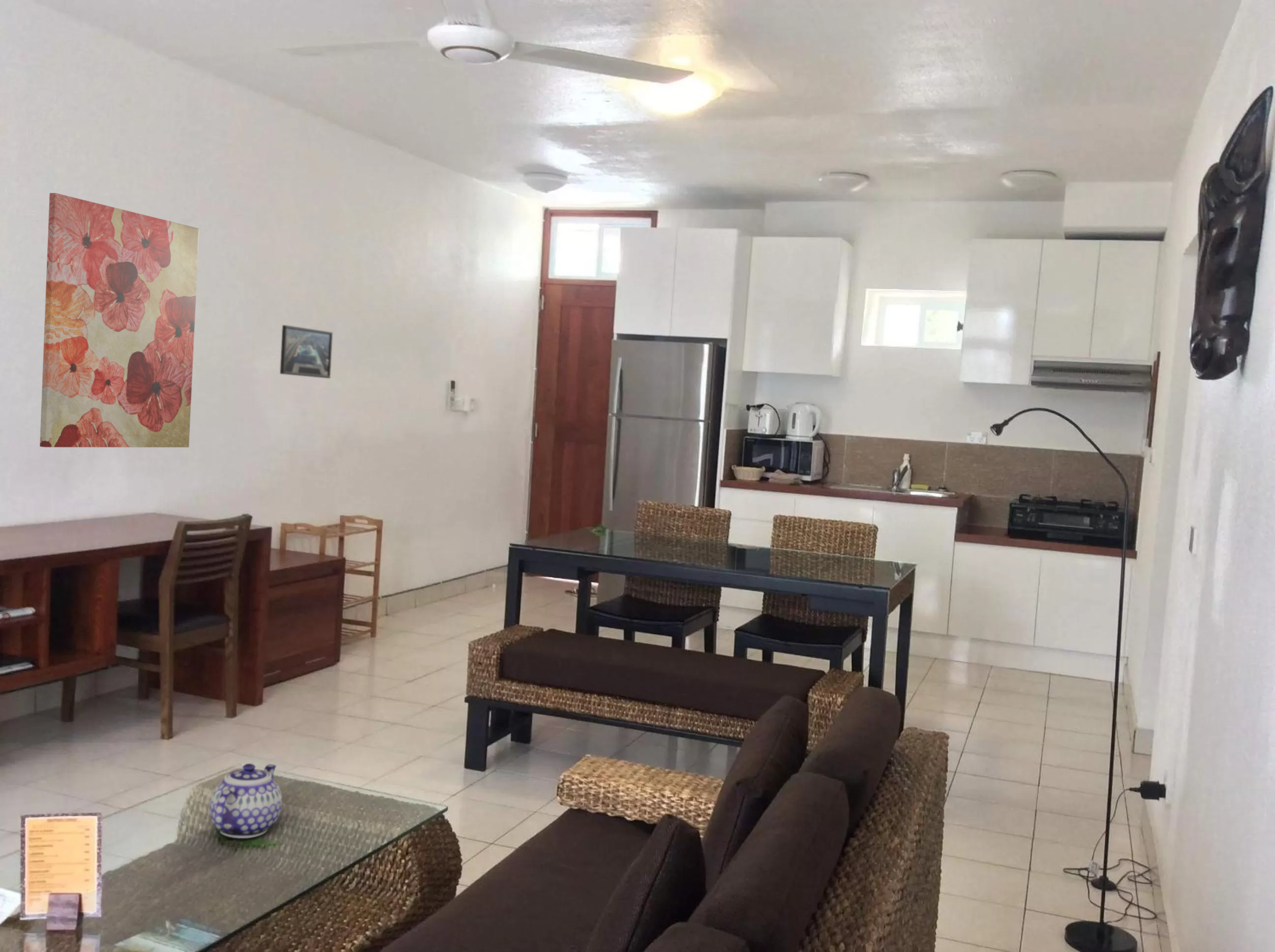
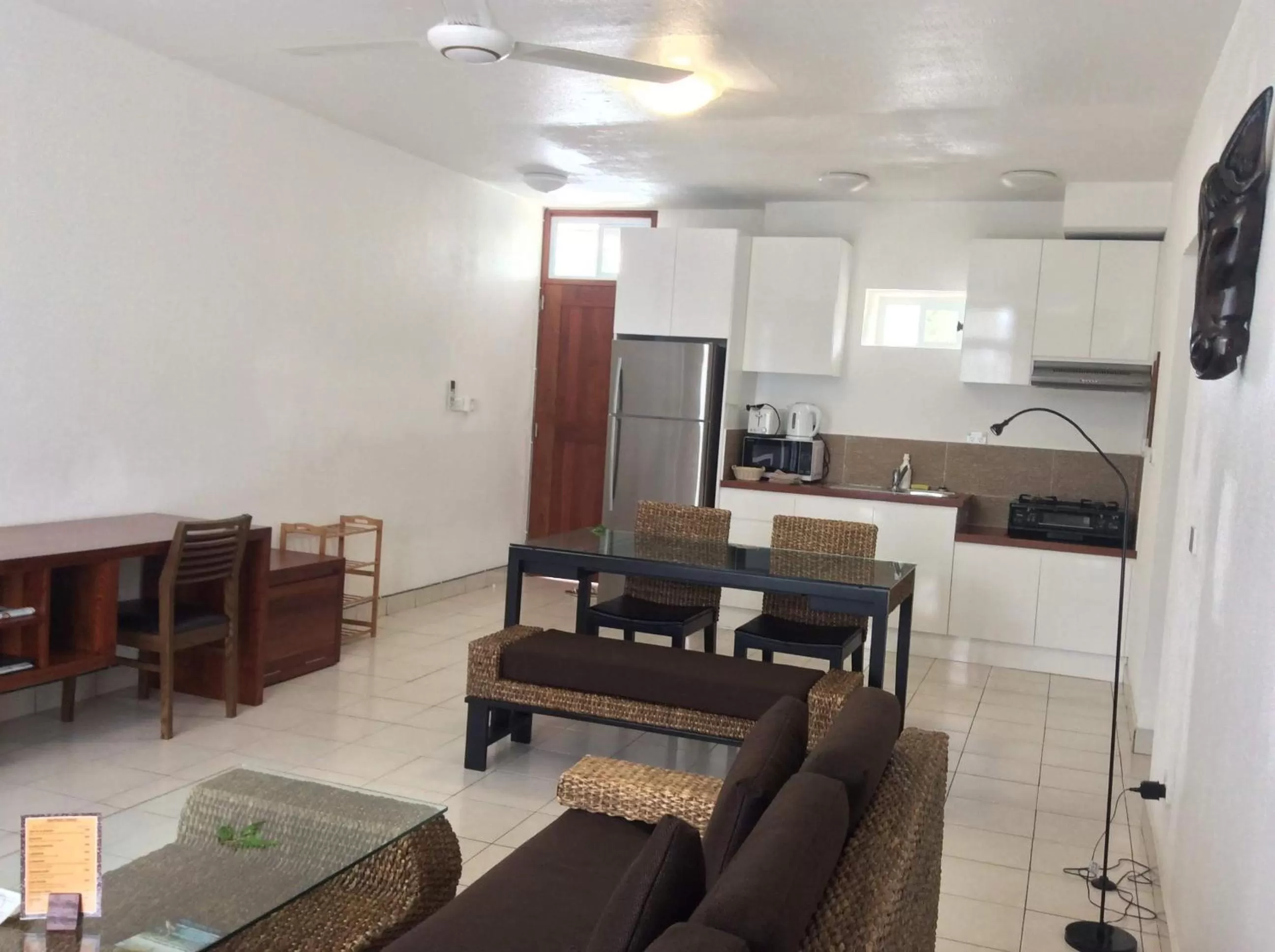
- teapot (246, 797)
- wall art (124, 330)
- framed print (307, 352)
